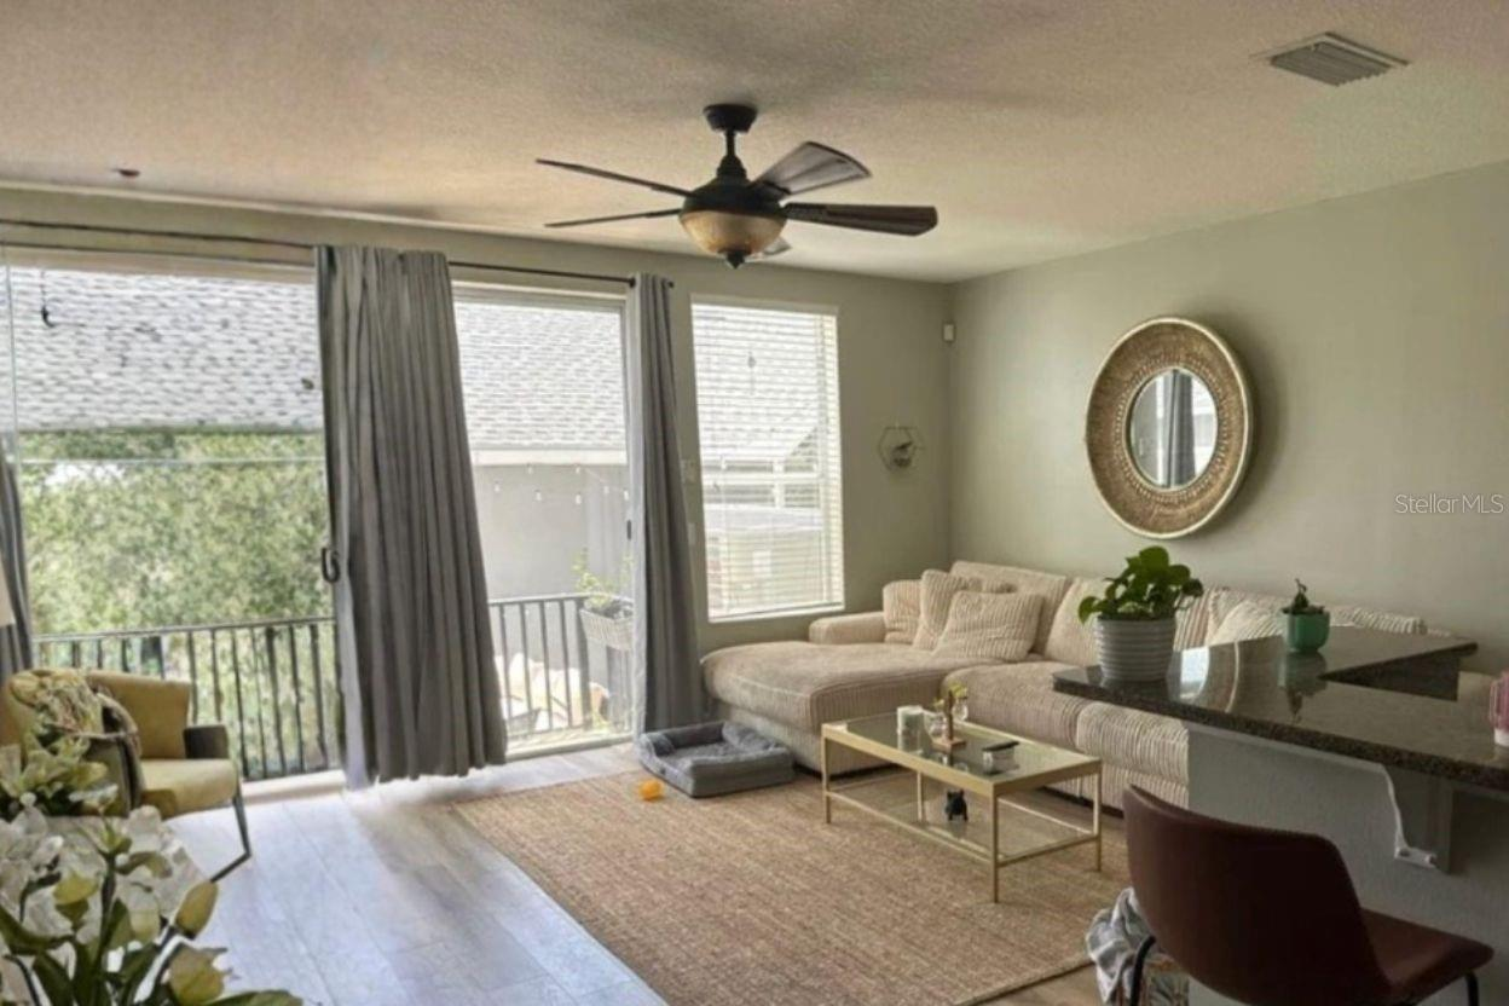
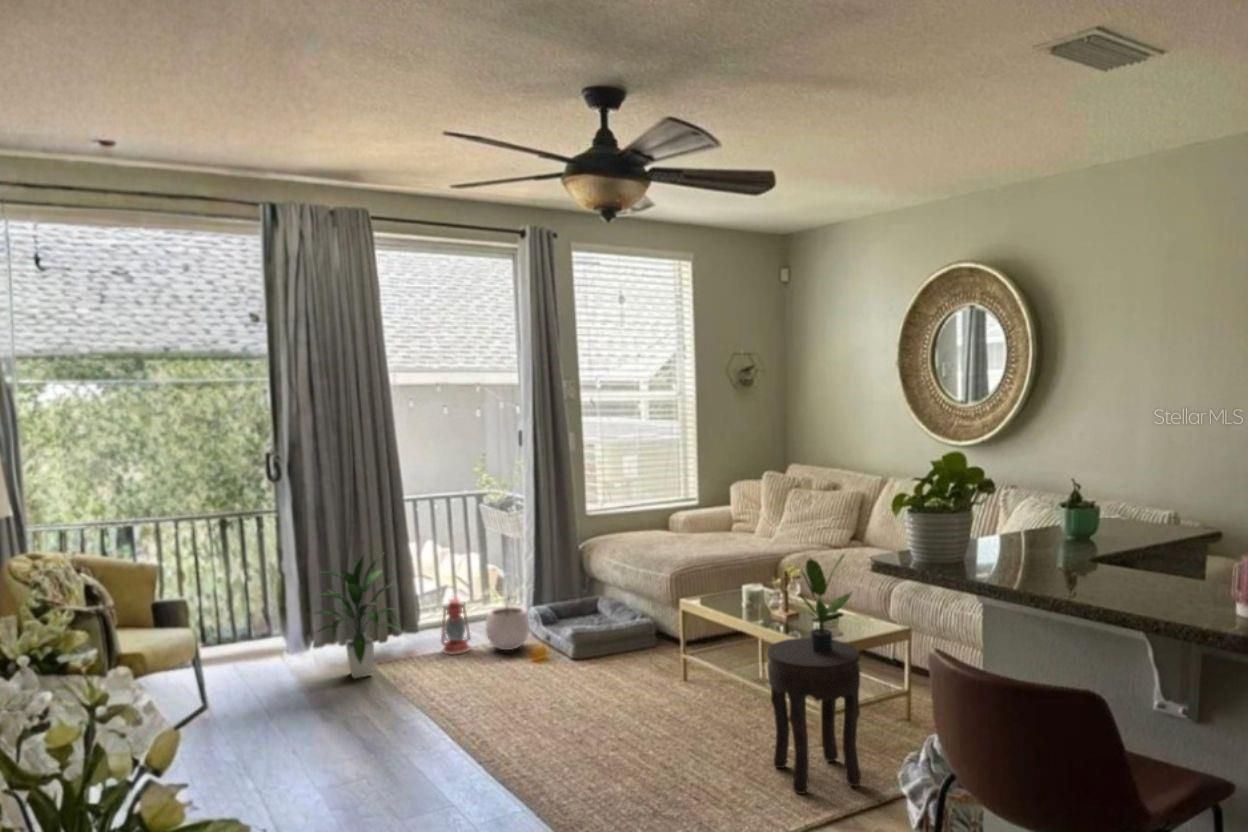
+ indoor plant (356, 615)
+ plant pot (507, 621)
+ side table (822, 713)
+ lantern (455, 623)
+ potted plant (823, 601)
